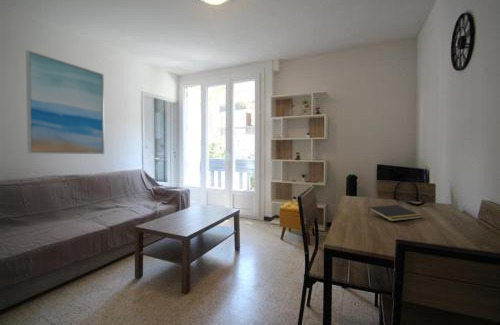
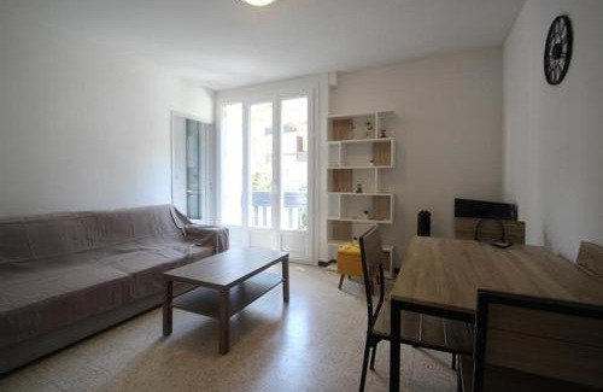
- wall art (70, 109)
- notepad (394, 212)
